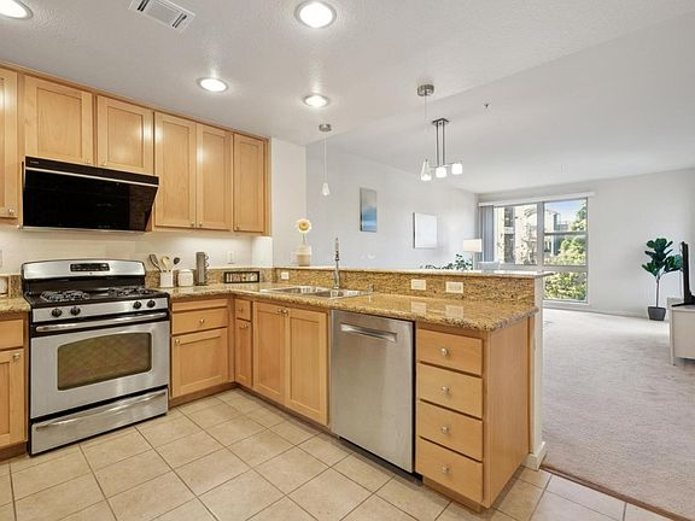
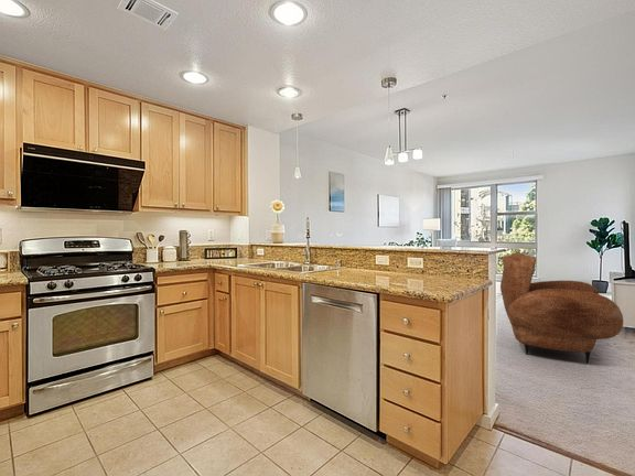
+ armchair (551, 302)
